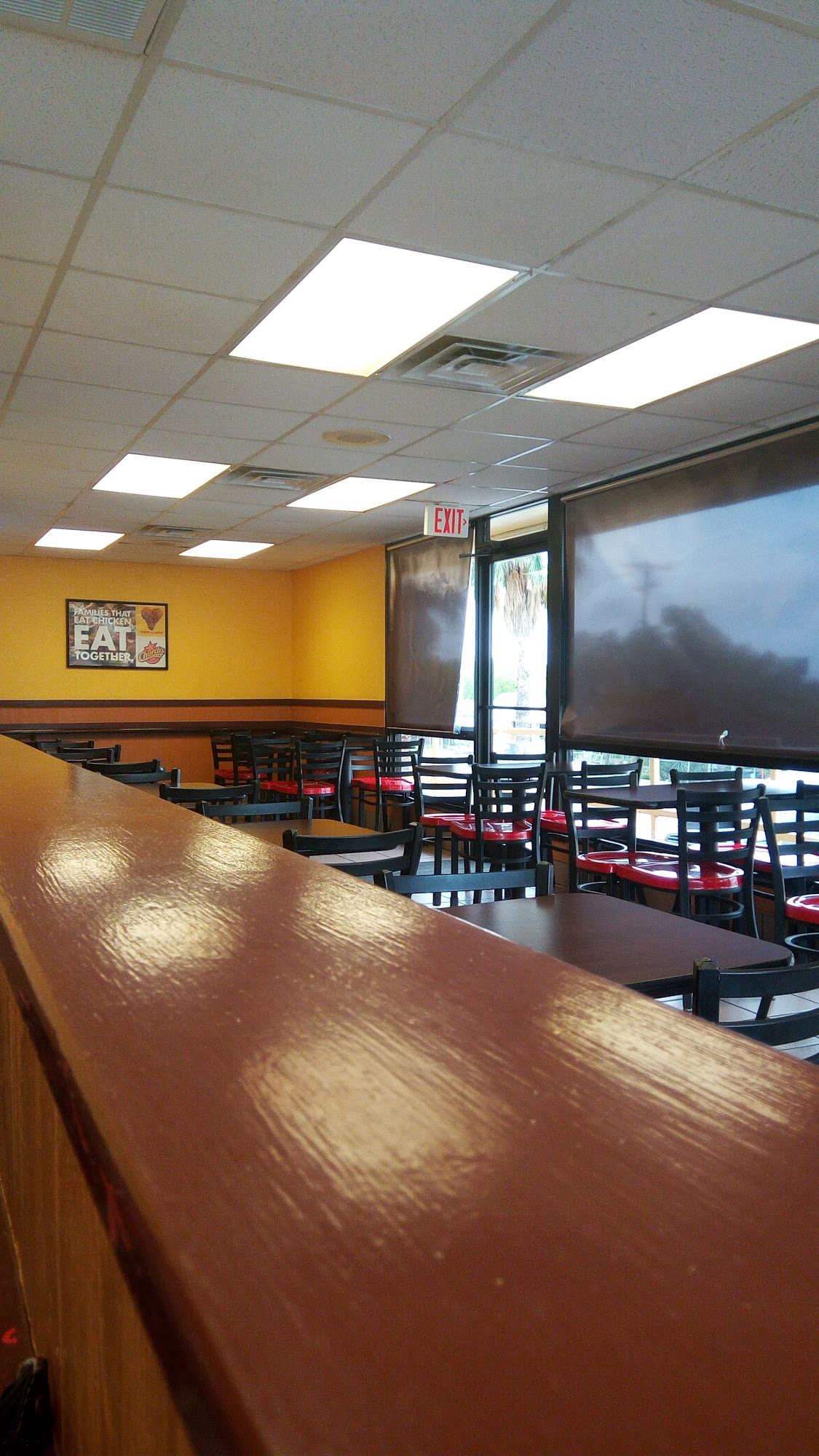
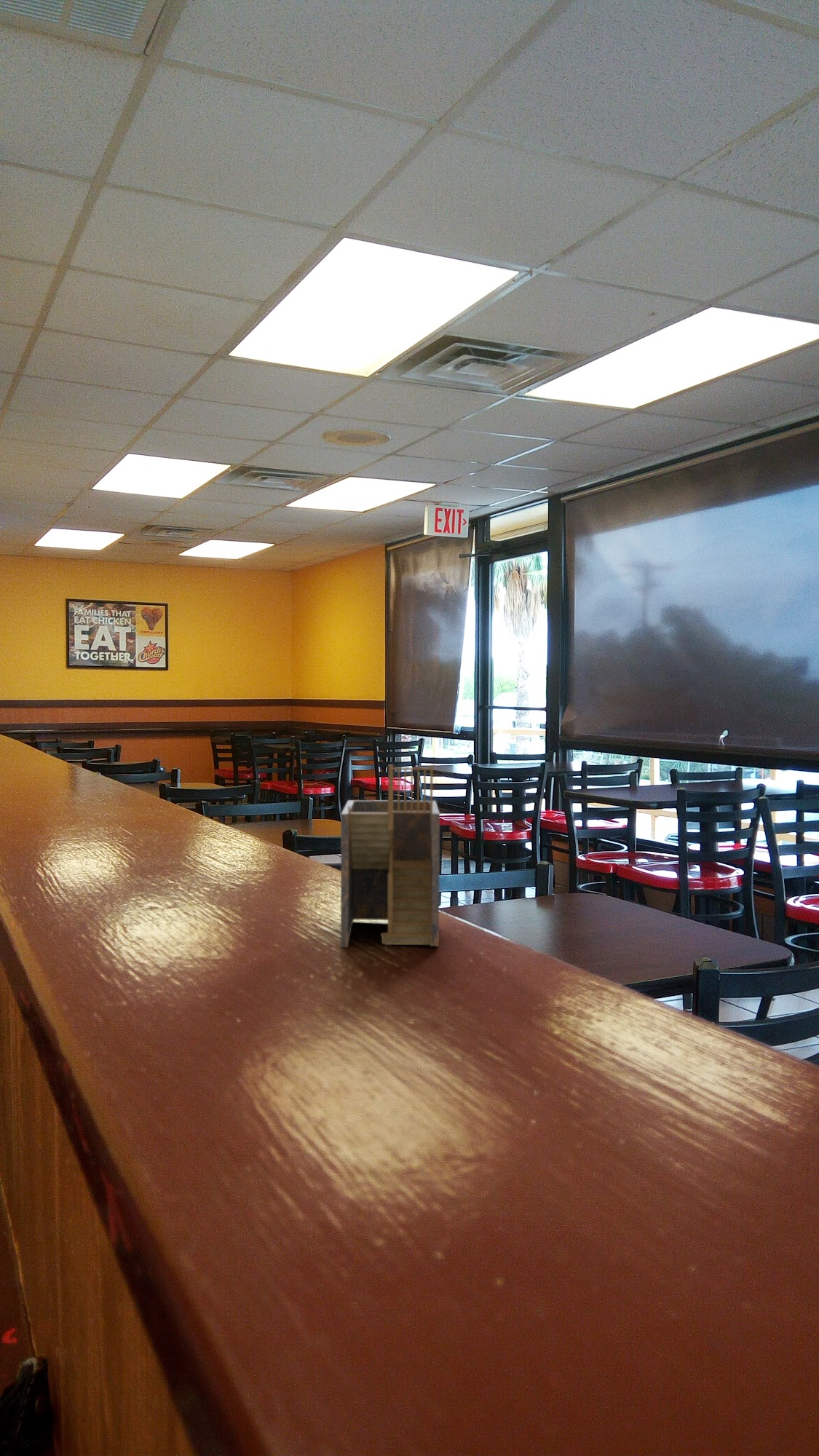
+ napkin holder (391, 847)
